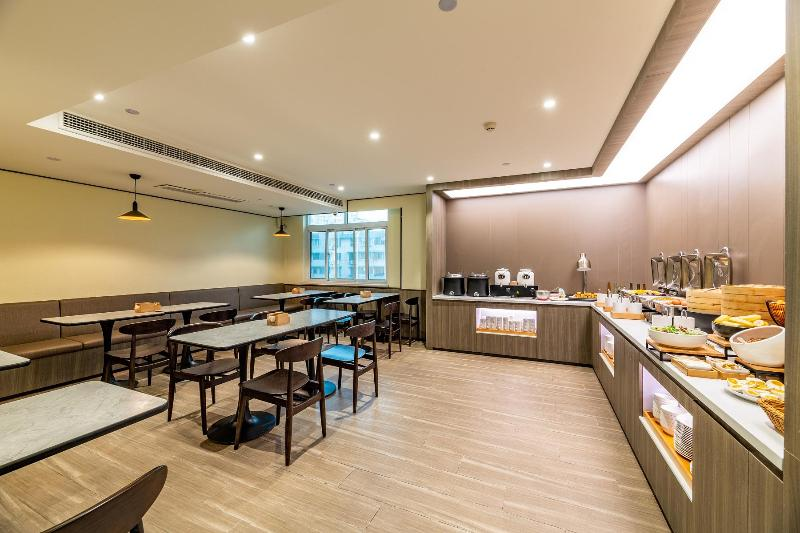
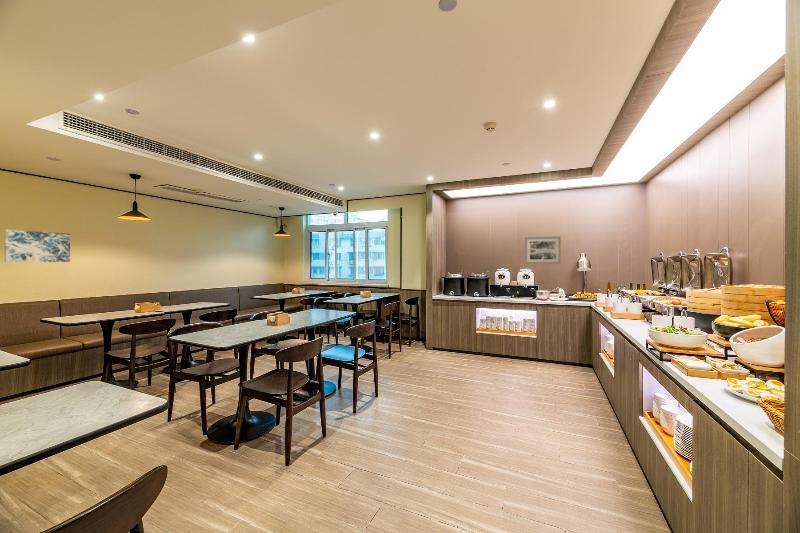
+ wall art (542, 250)
+ wall art (39, 246)
